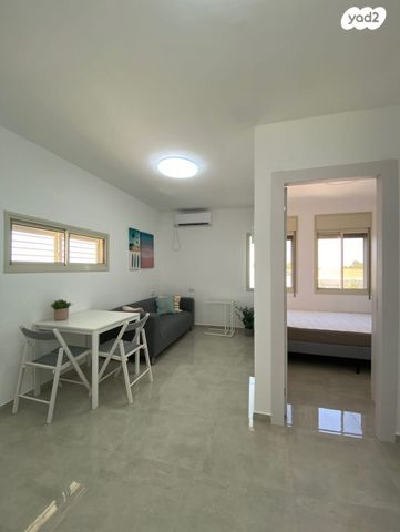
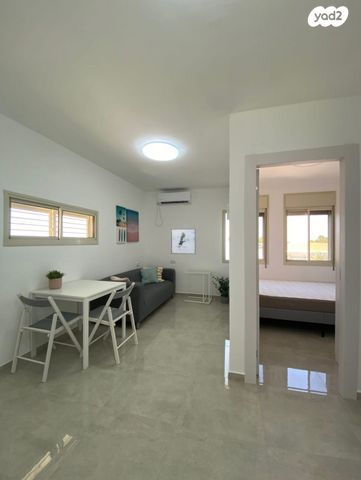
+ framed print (183, 241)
